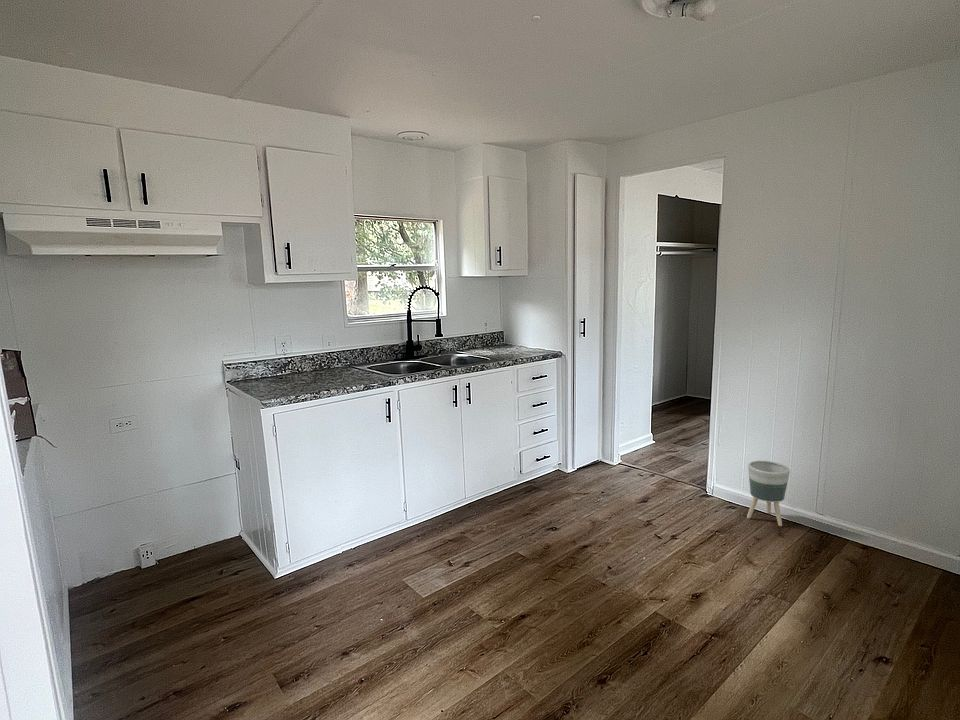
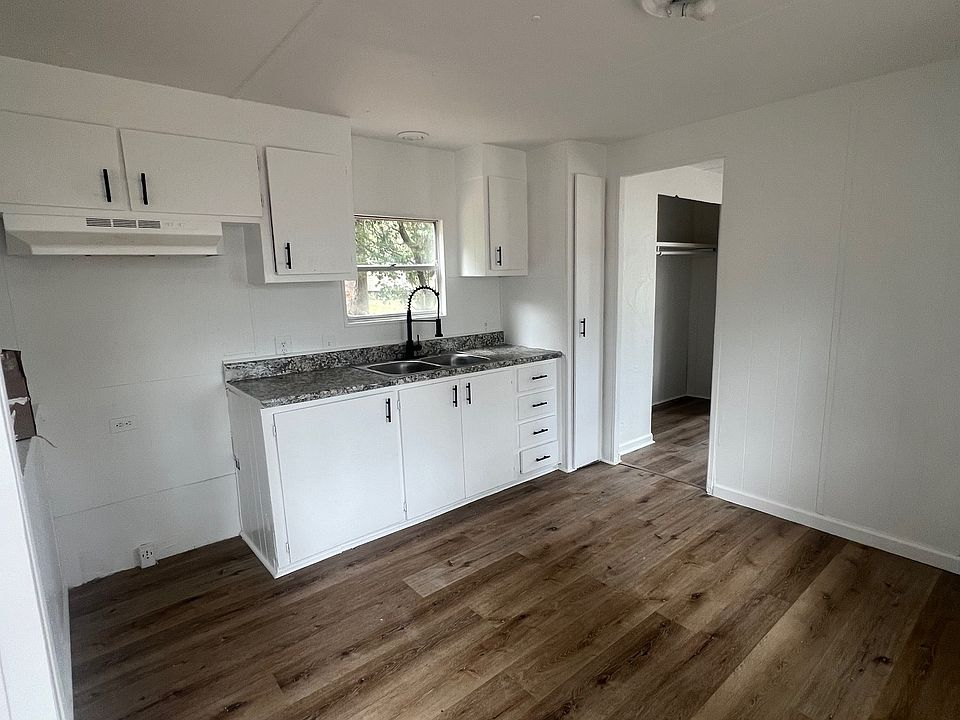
- planter (767, 492)
